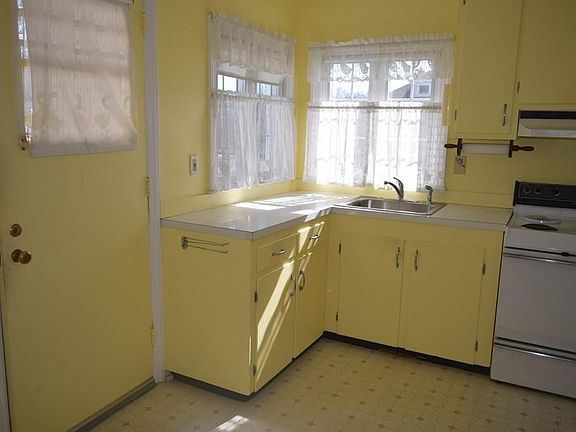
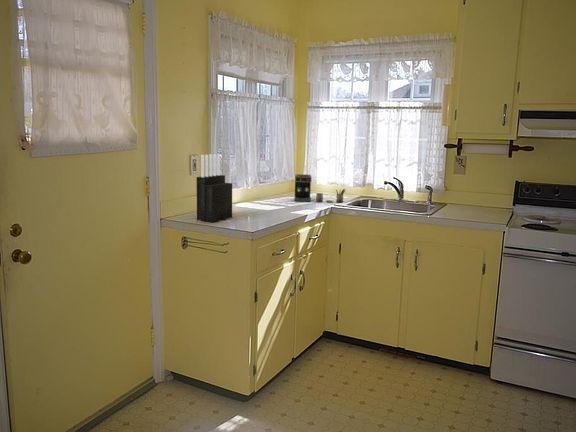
+ knife block (216, 187)
+ coffee maker (319, 193)
